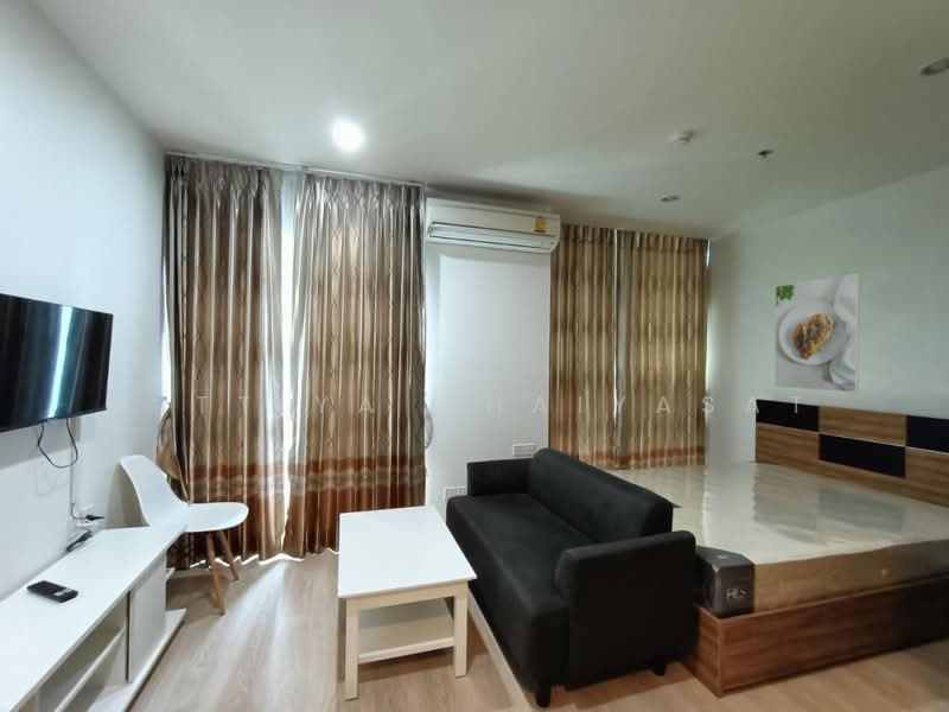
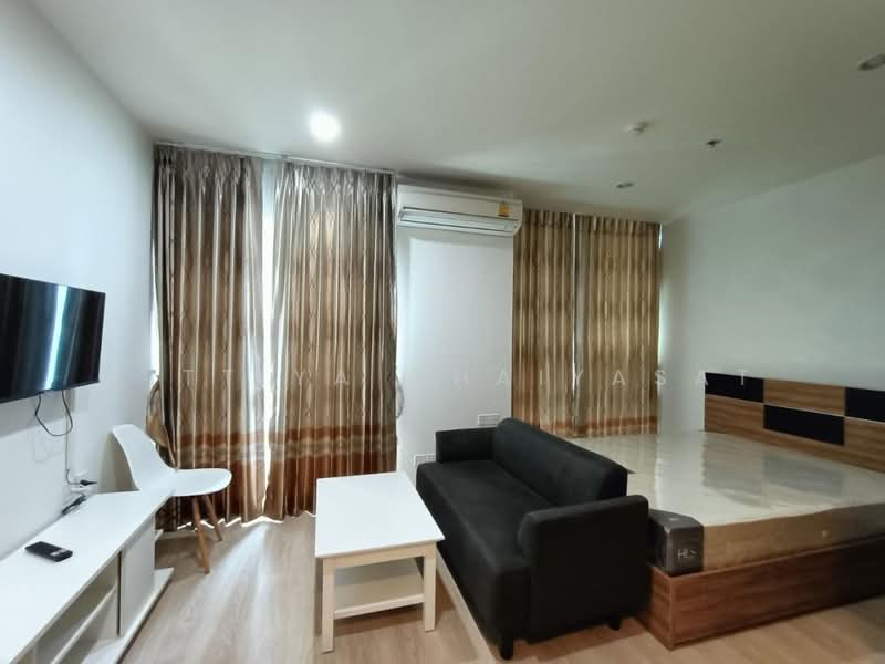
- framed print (813, 335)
